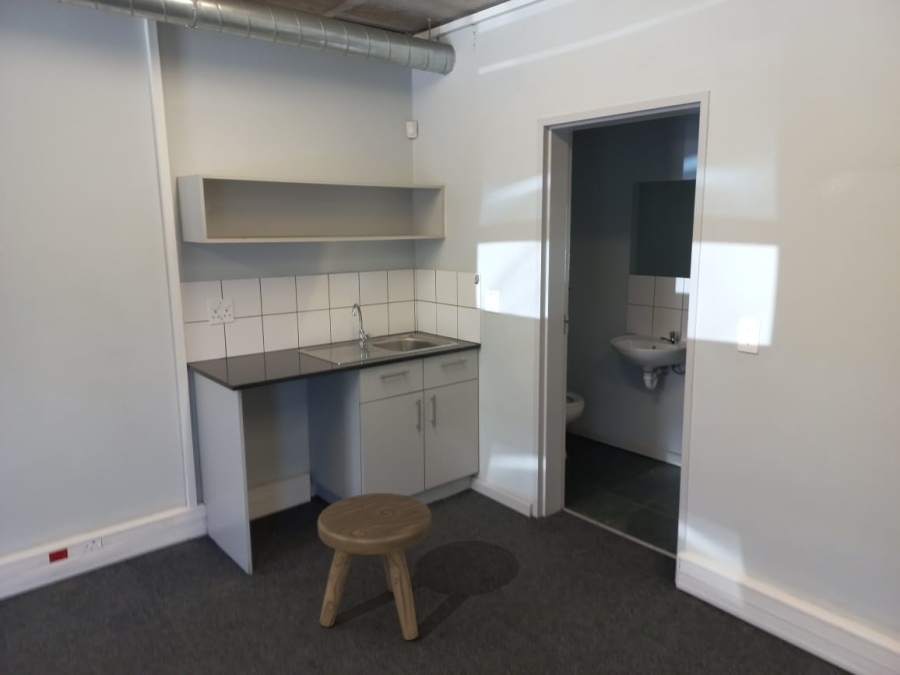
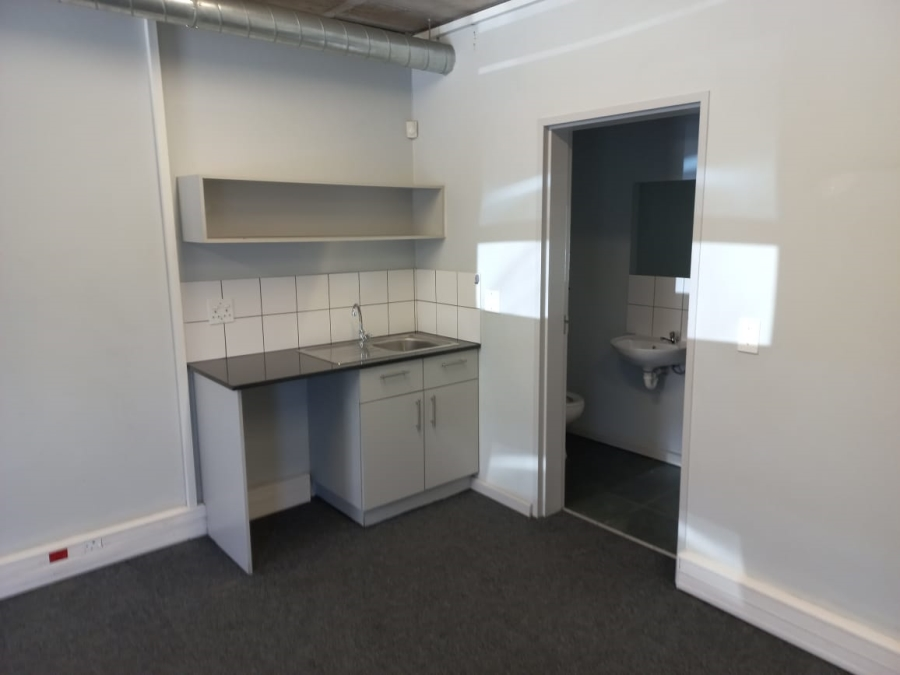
- stool (384, 566)
